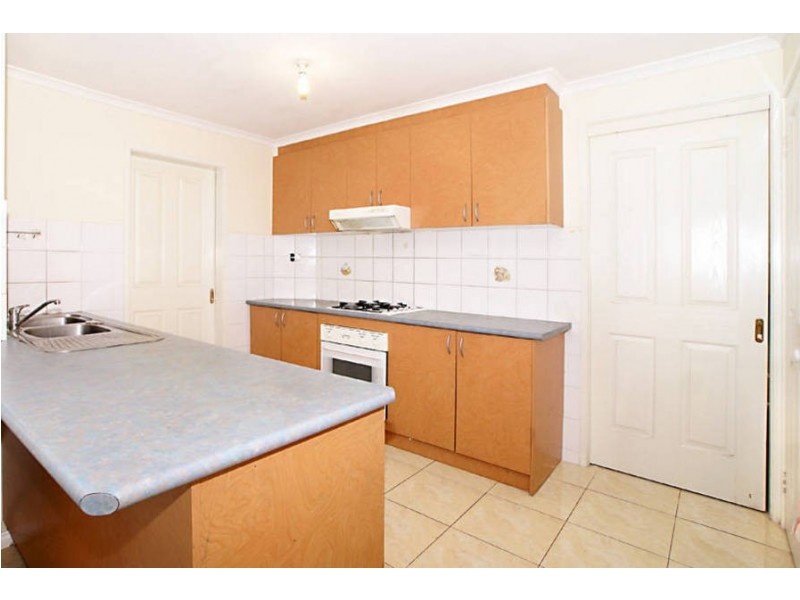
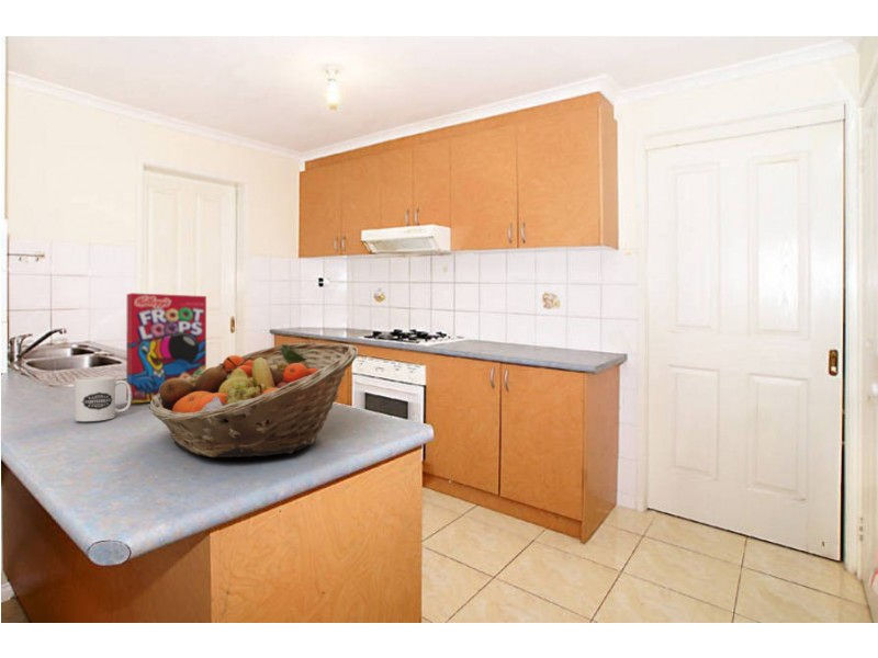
+ cereal box (167, 347)
+ fruit basket (257, 392)
+ mug (103, 397)
